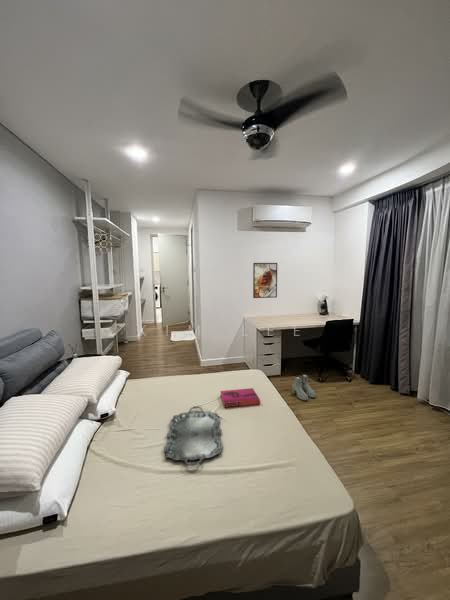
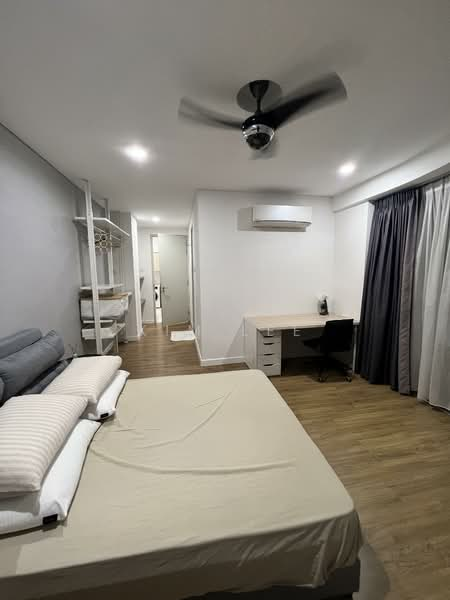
- boots (303, 386)
- hardback book (239, 397)
- serving tray (194, 432)
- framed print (265, 280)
